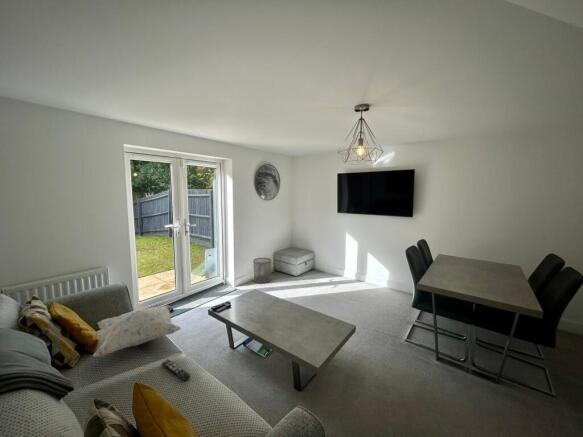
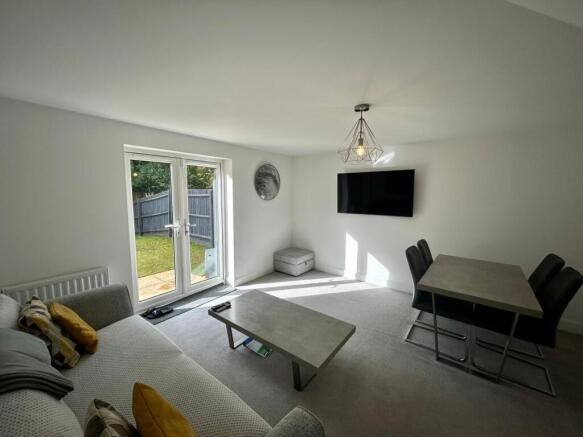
- remote control (175, 369)
- waste bin (262, 270)
- decorative pillow (138, 326)
